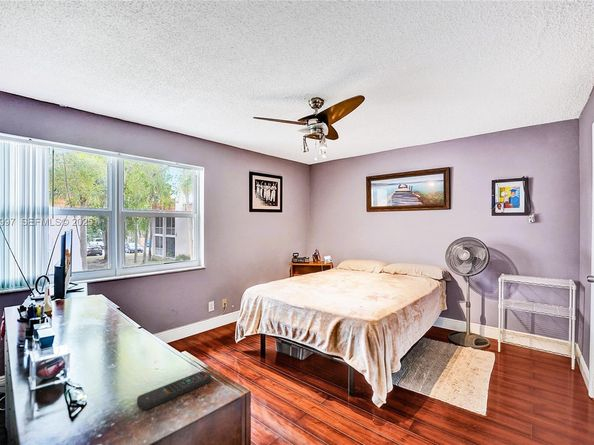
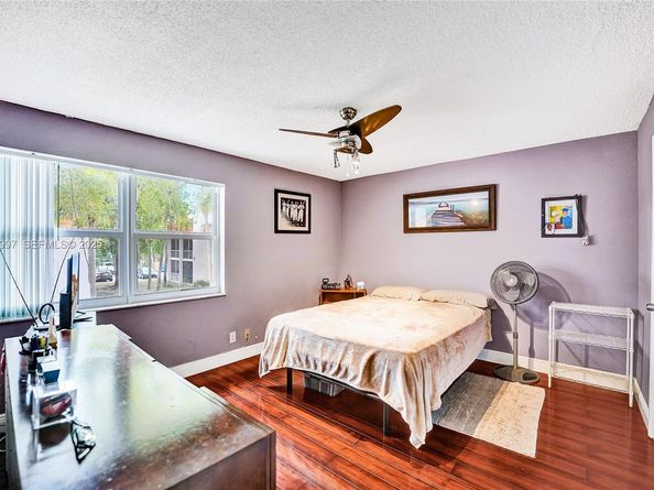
- remote control (176, 388)
